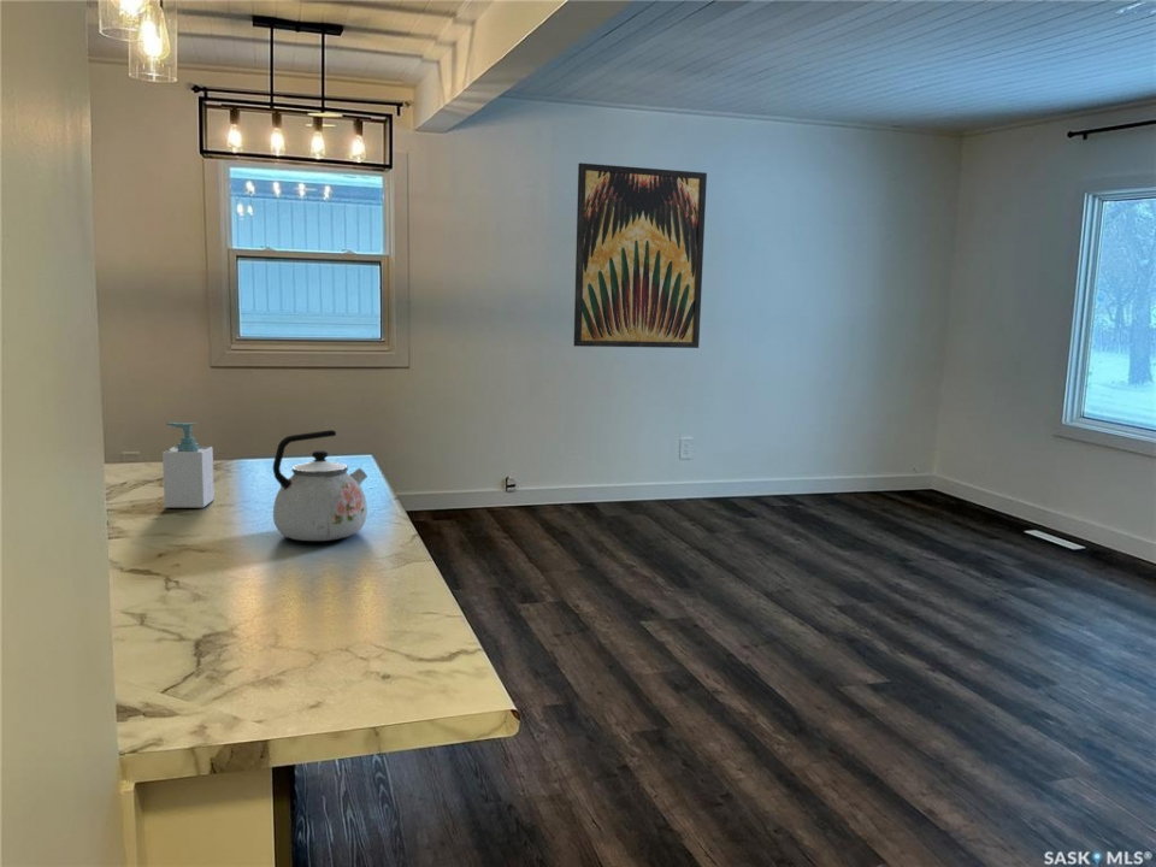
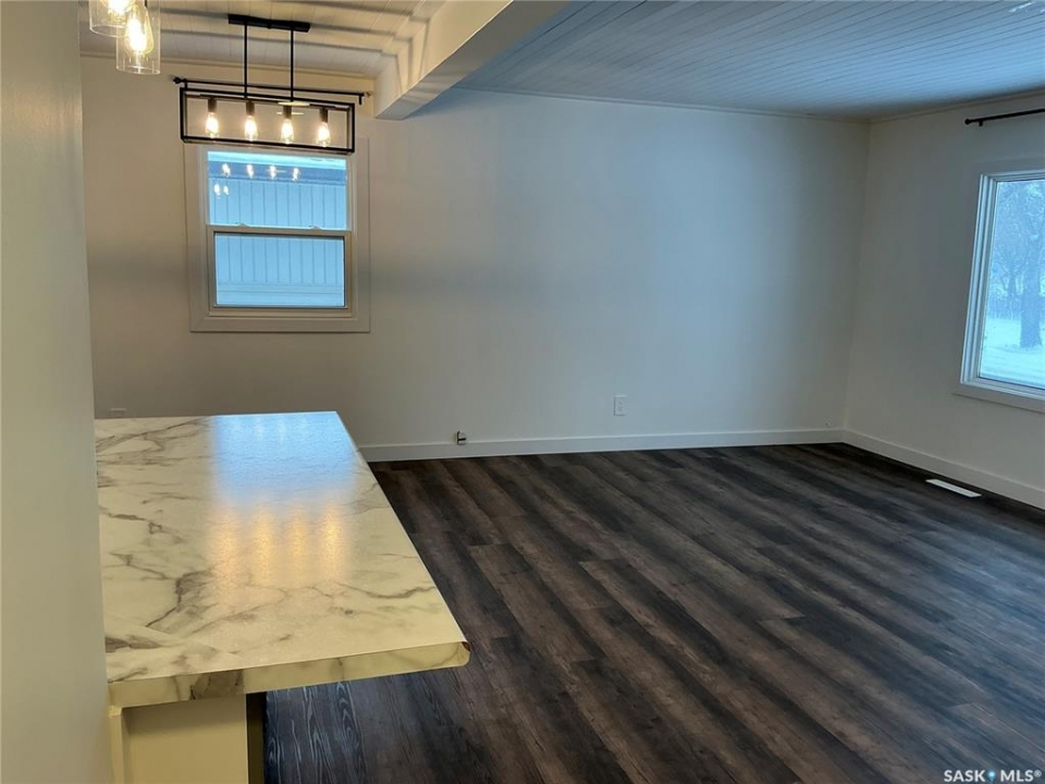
- wall art (641, 259)
- soap bottle (188, 462)
- kettle (320, 483)
